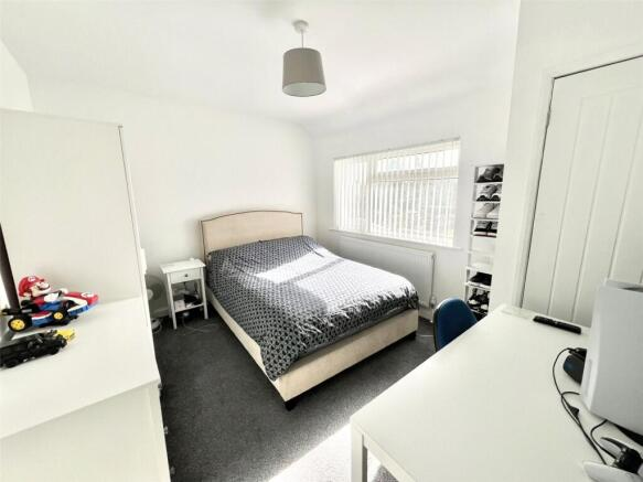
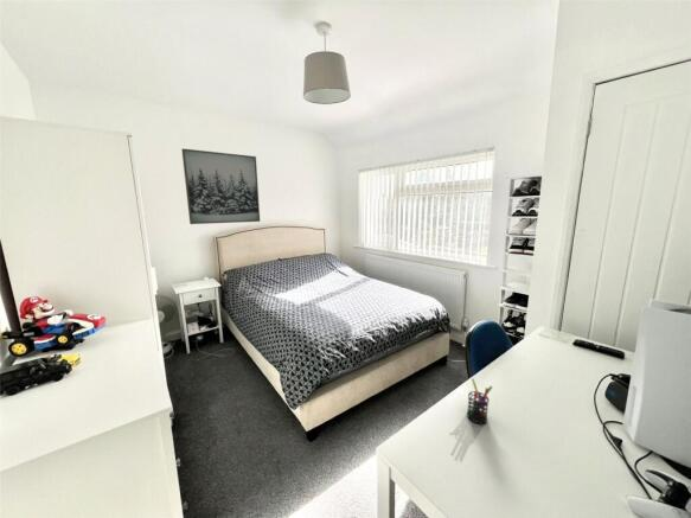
+ wall art (224, 188)
+ pen holder (480, 399)
